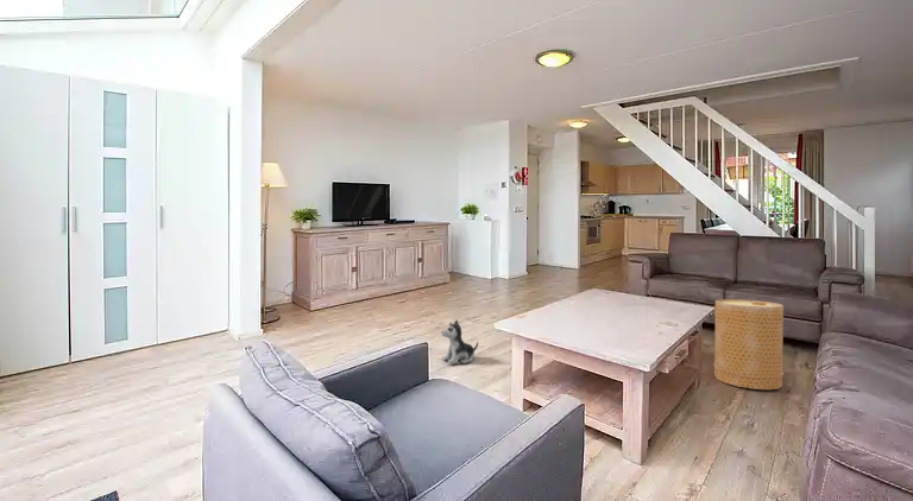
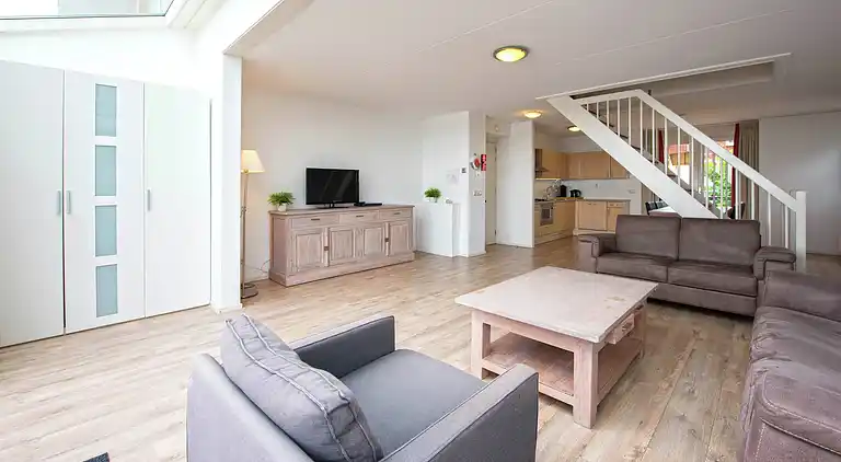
- plush toy (460, 338)
- basket (747, 341)
